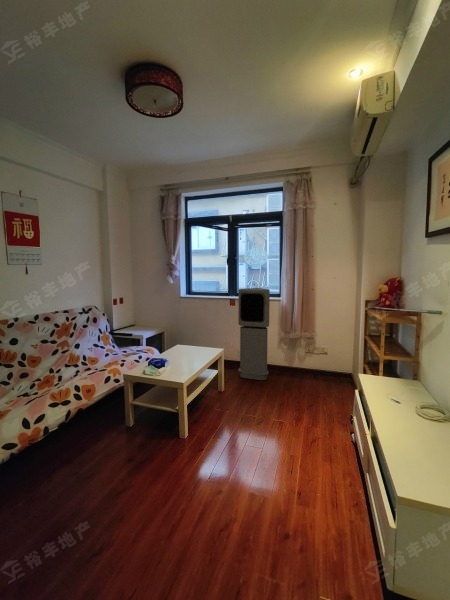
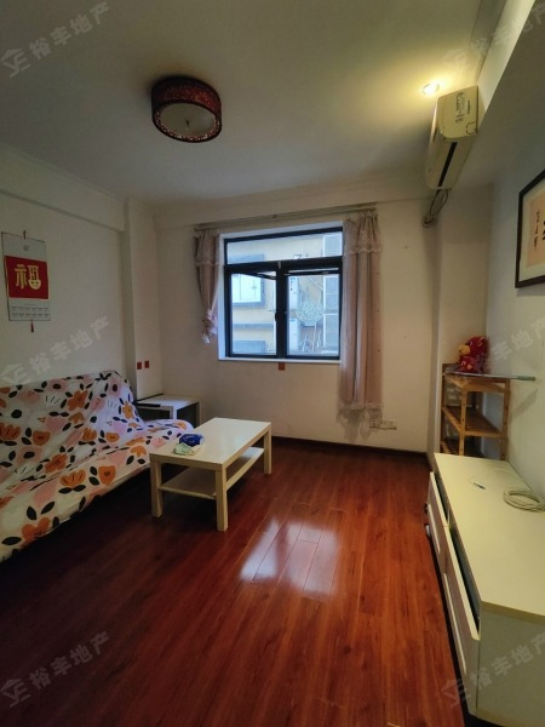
- air purifier (255, 332)
